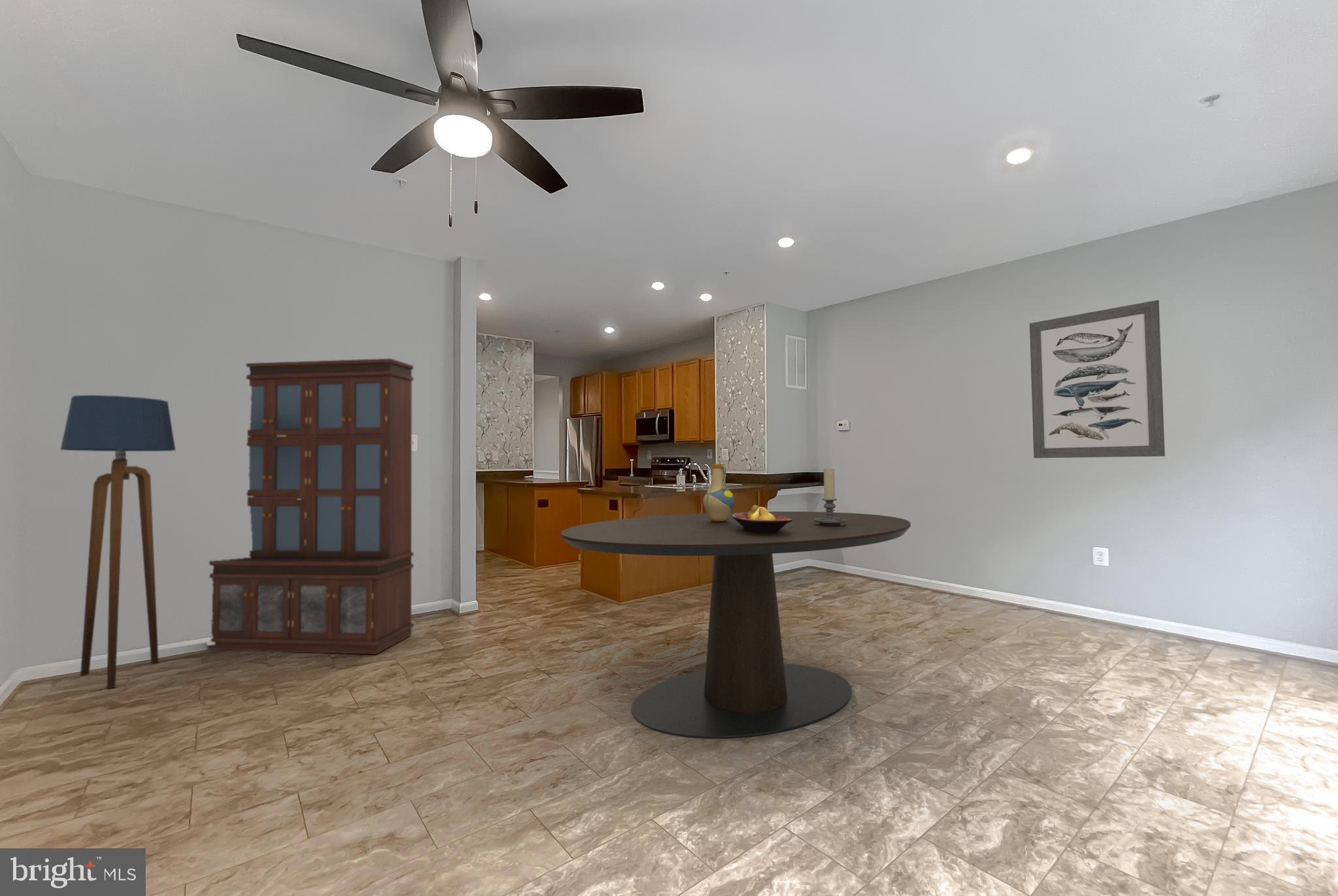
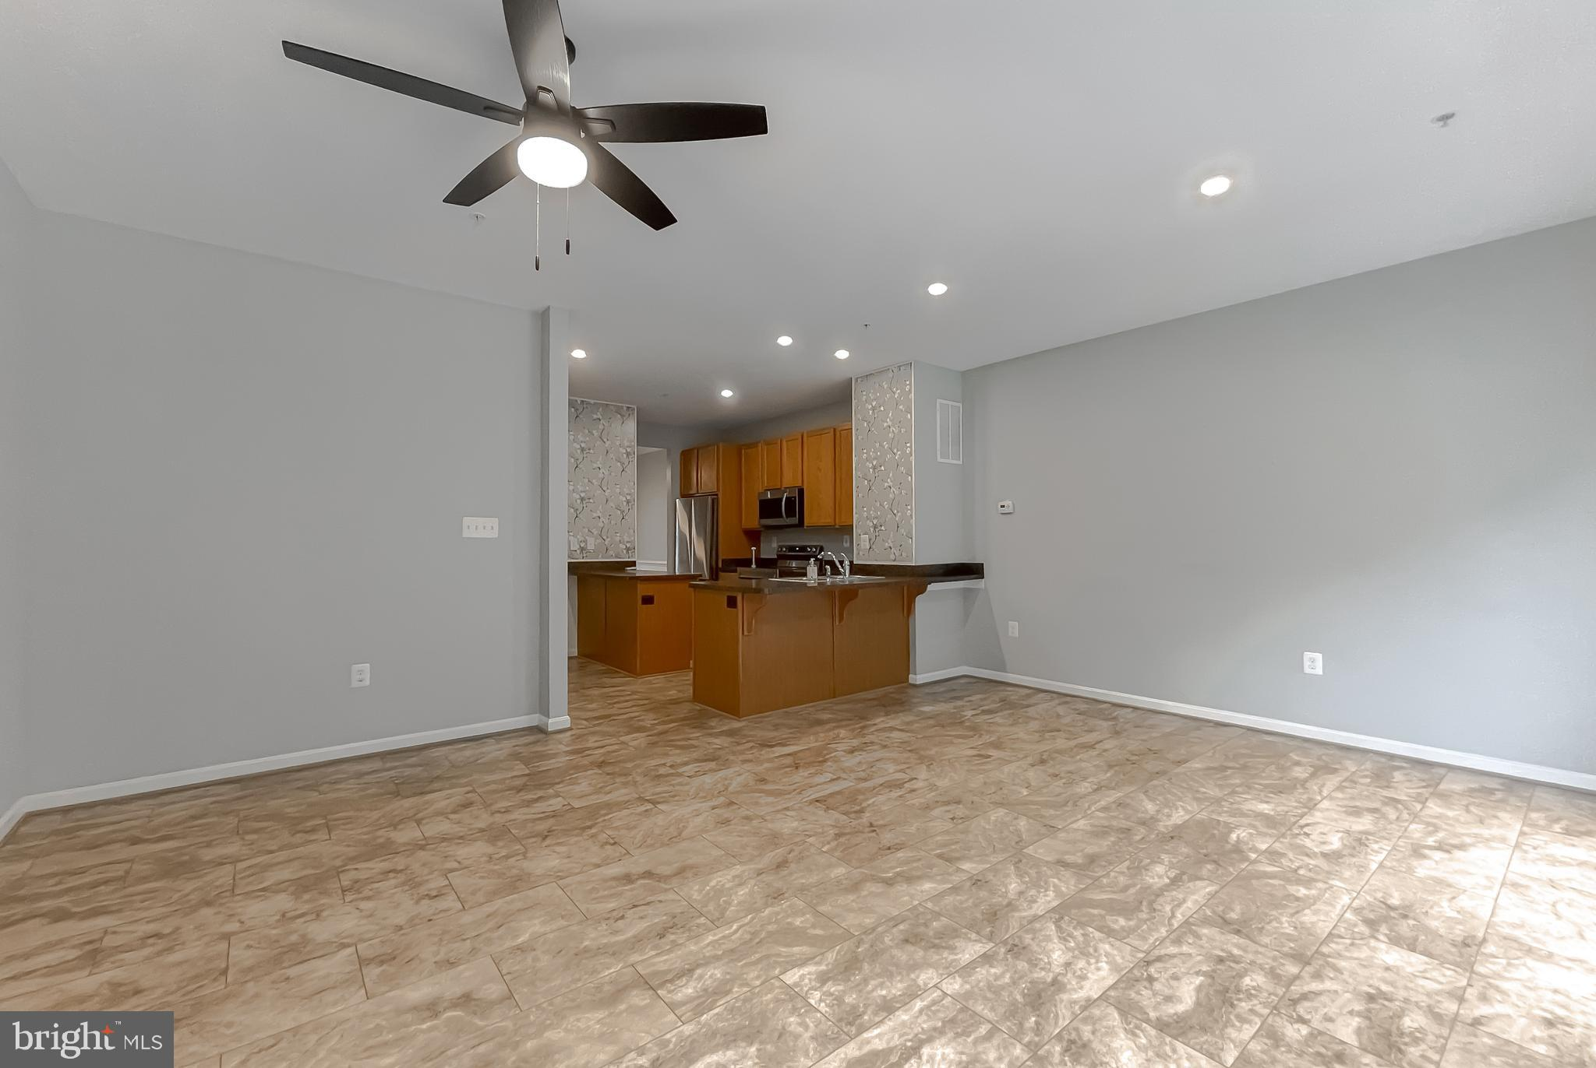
- floor lamp (119, 537)
- candle holder (831, 495)
- wall art (1092, 385)
- bookcase (314, 502)
- vase (718, 492)
- dining table (744, 609)
- fruit bowl (760, 517)
